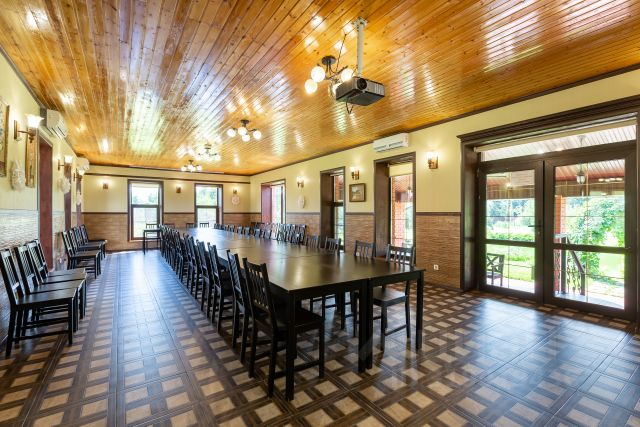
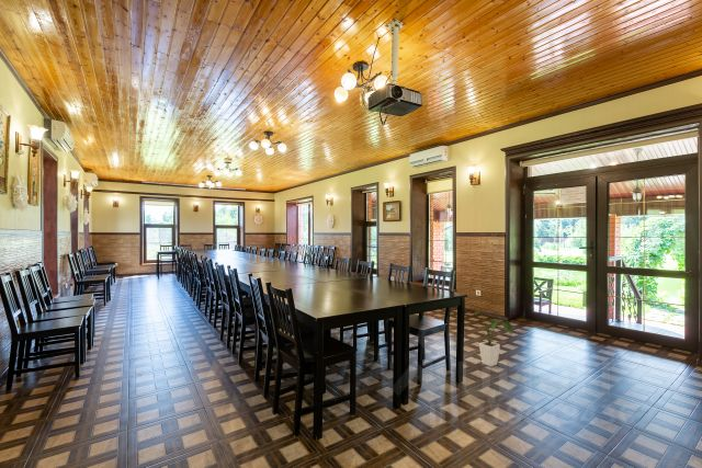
+ house plant (487, 339)
